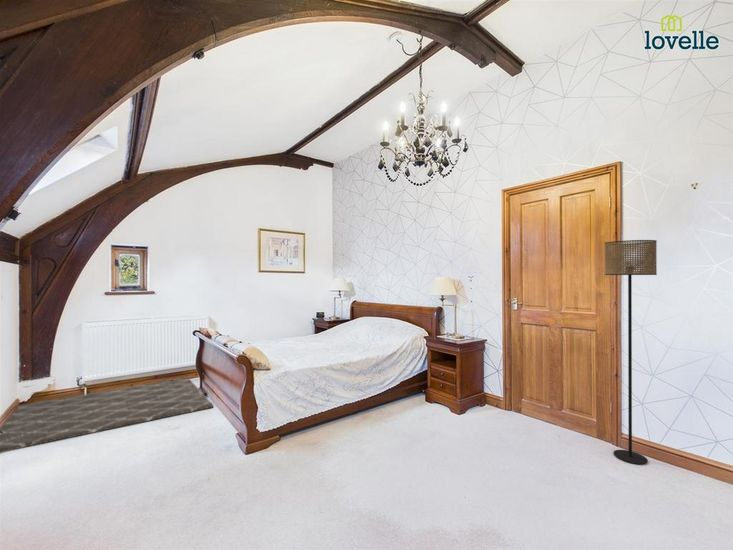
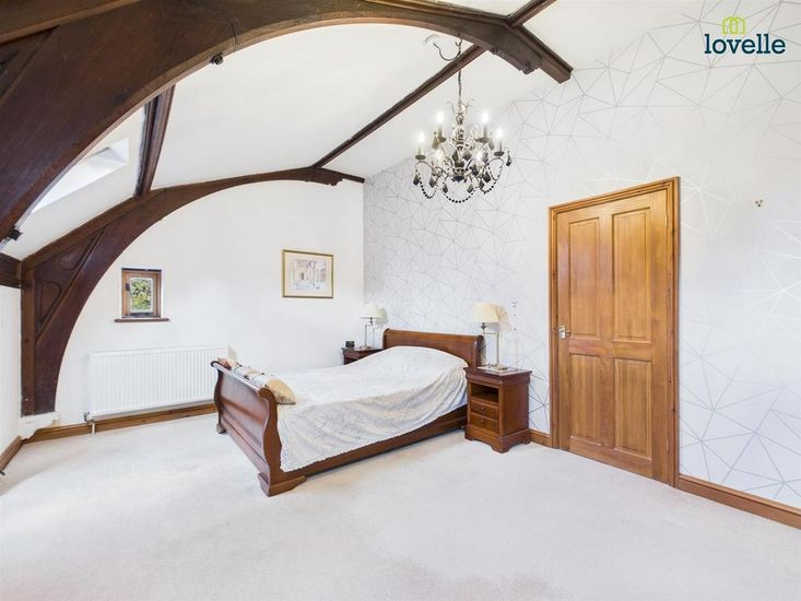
- floor lamp (630, 349)
- rug (105, 407)
